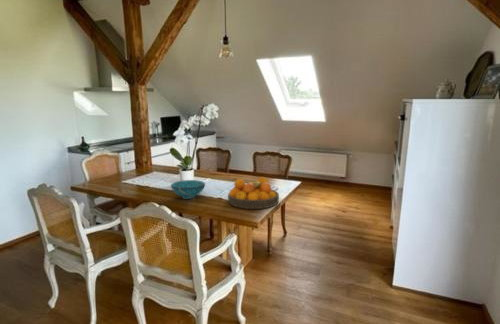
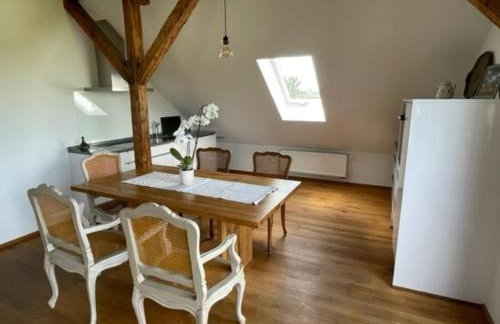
- bowl (188, 190)
- fruit bowl (253, 190)
